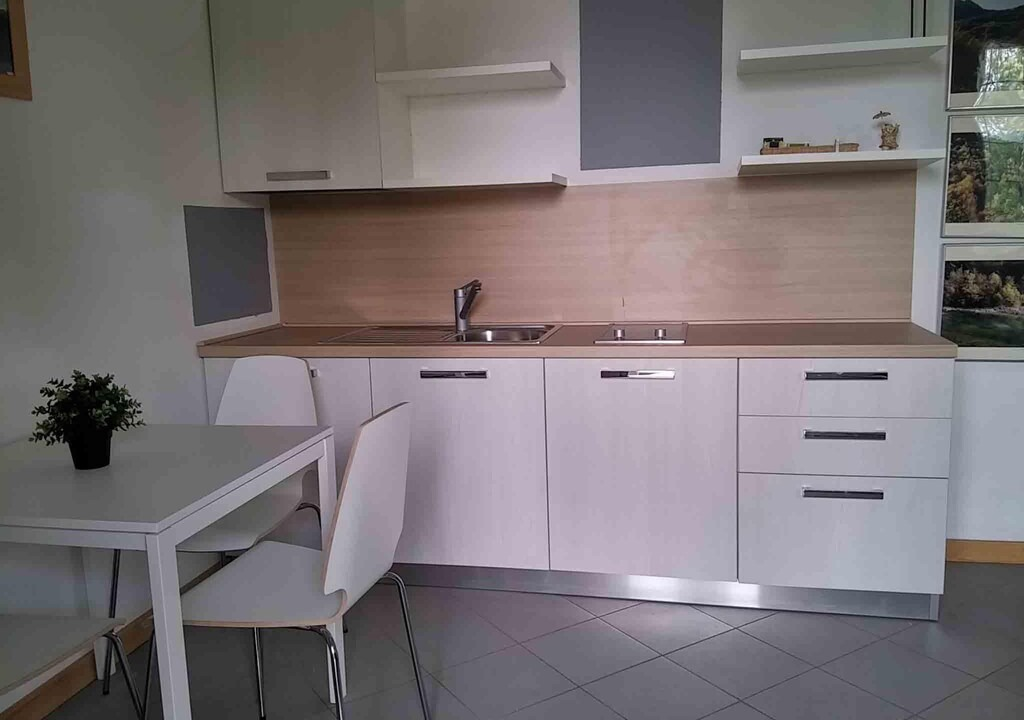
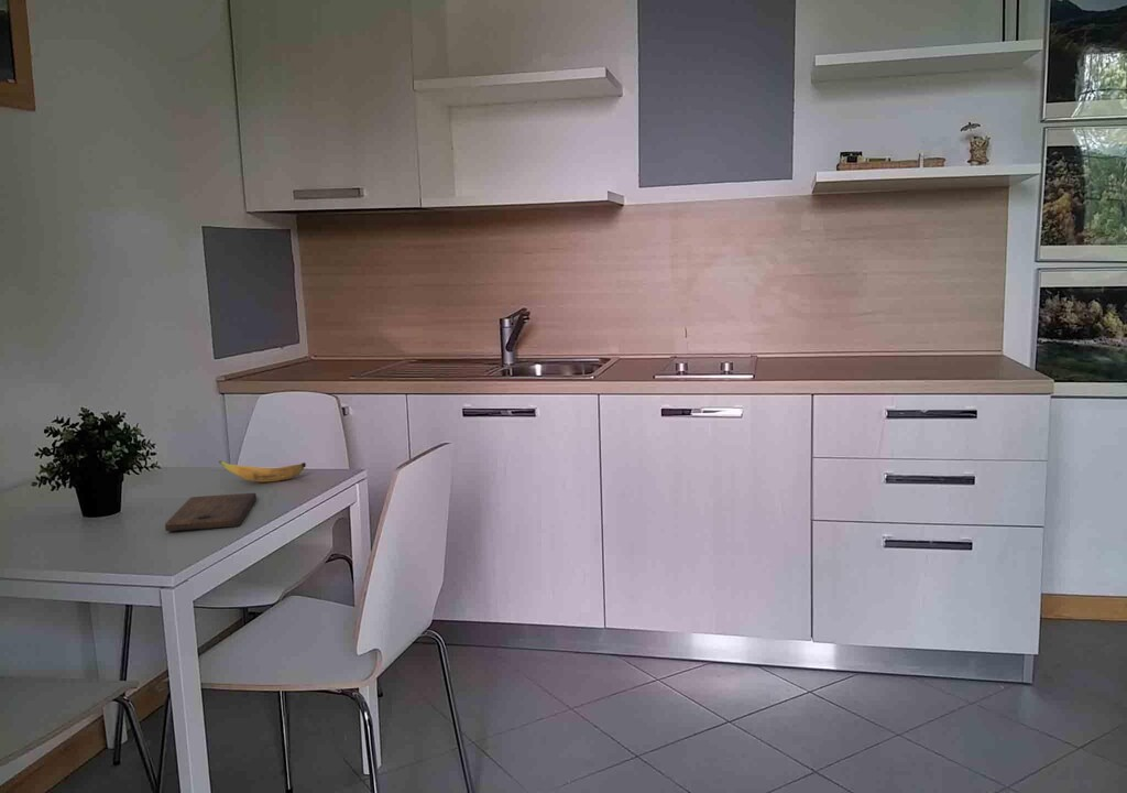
+ cutting board (214, 510)
+ banana (263, 469)
